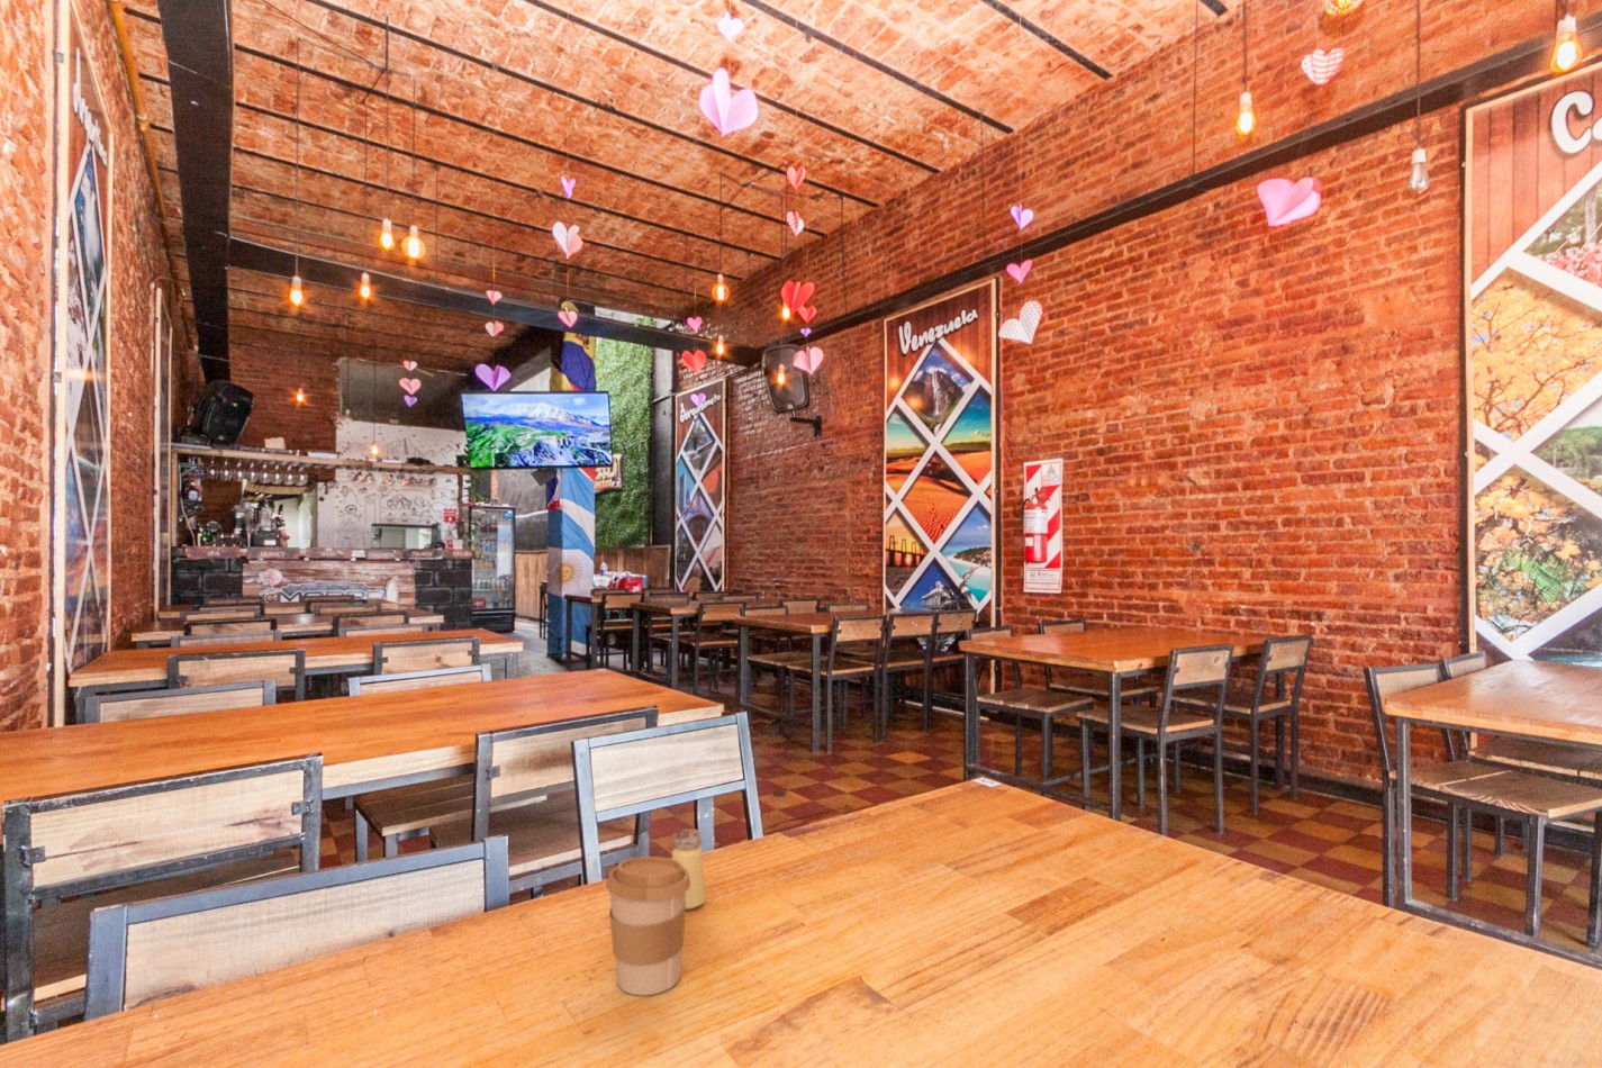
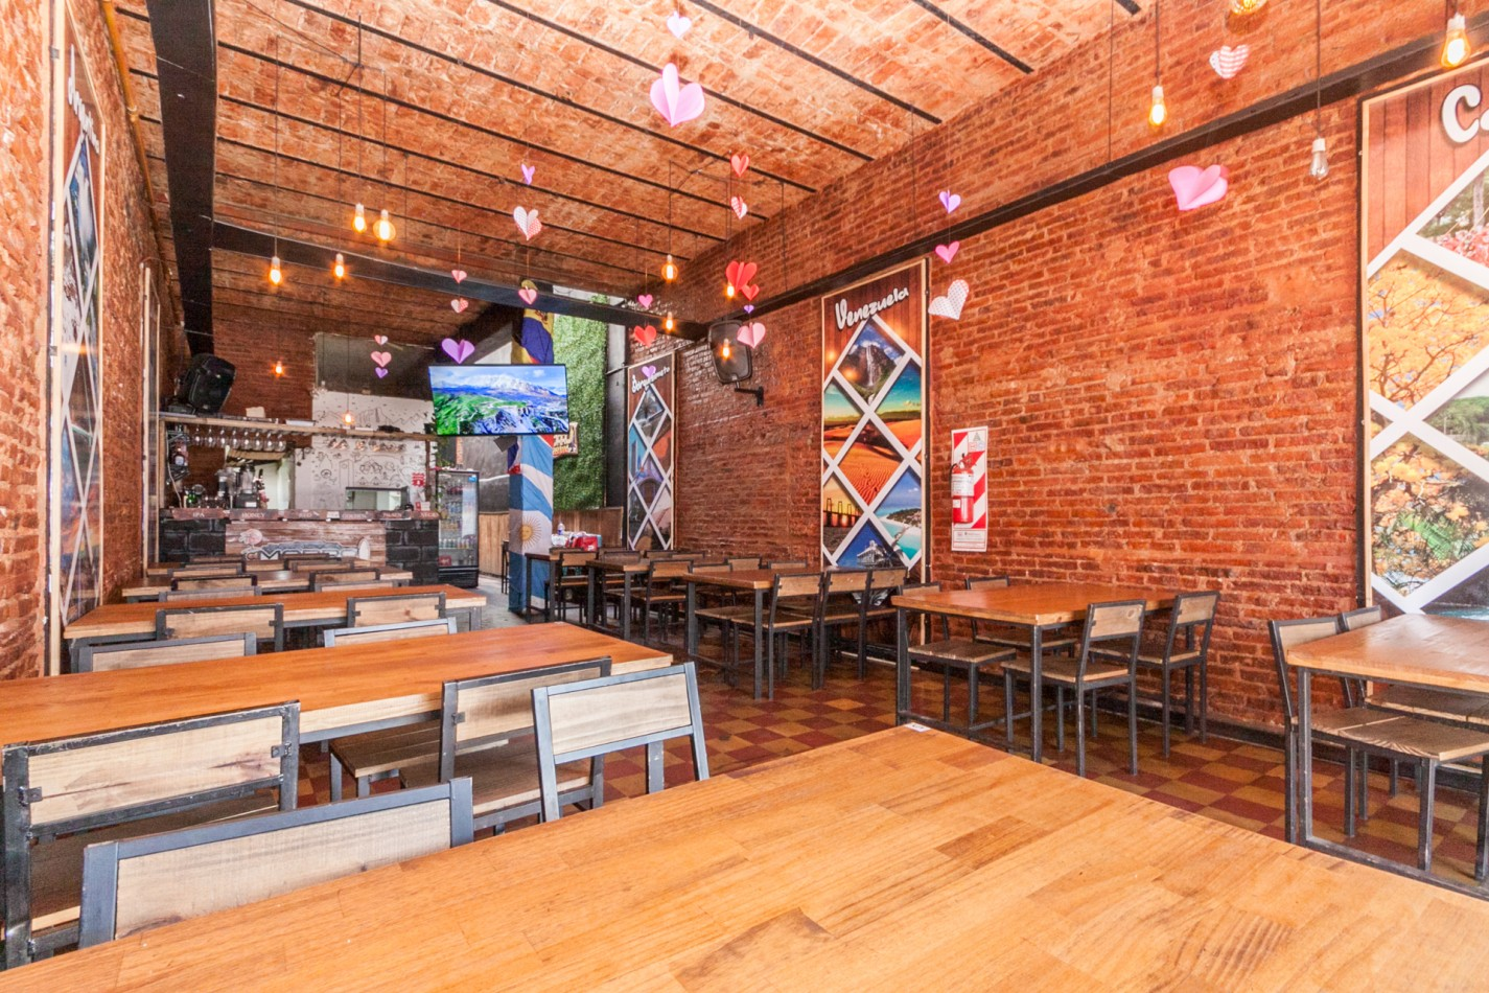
- saltshaker (687, 867)
- coffee cup (648, 920)
